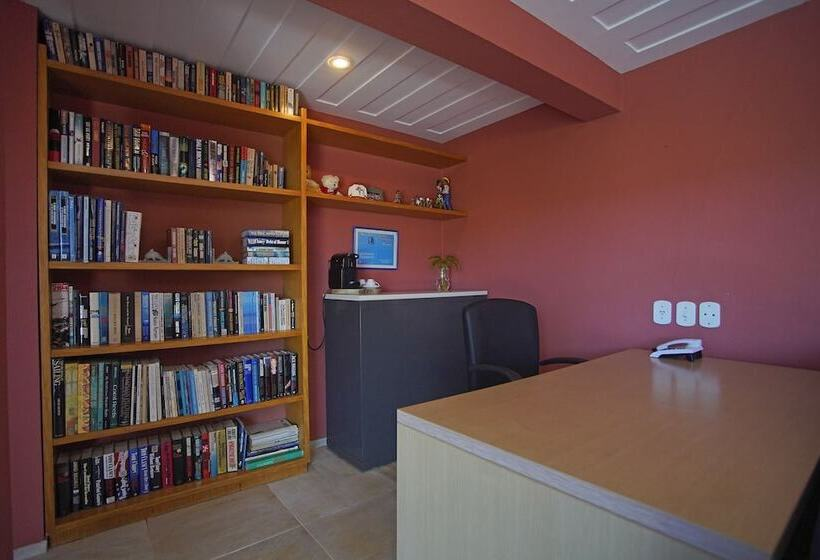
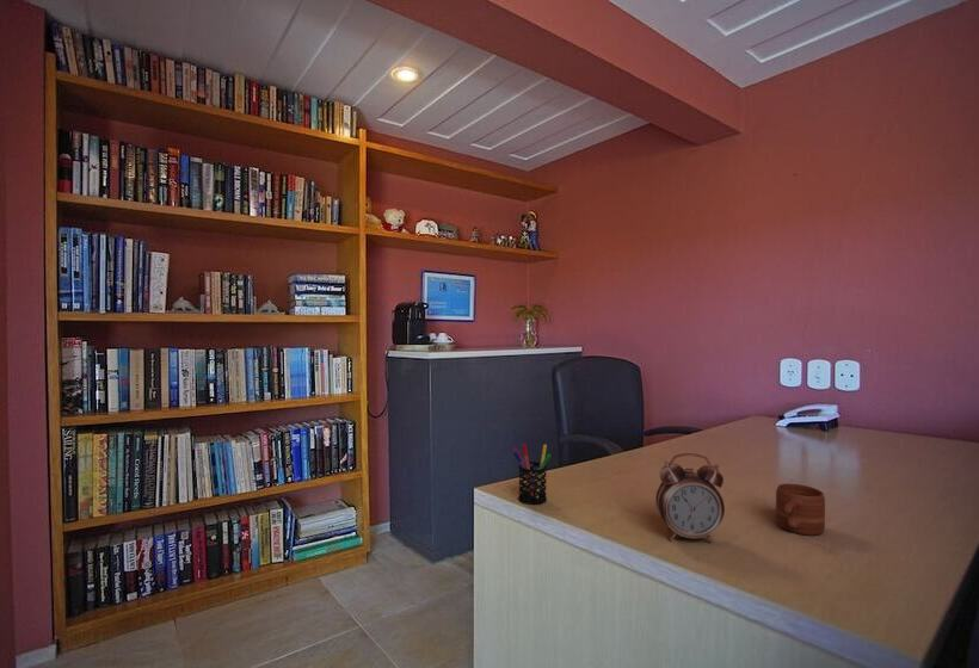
+ alarm clock (689, 495)
+ mug (794, 511)
+ pen holder (534, 471)
